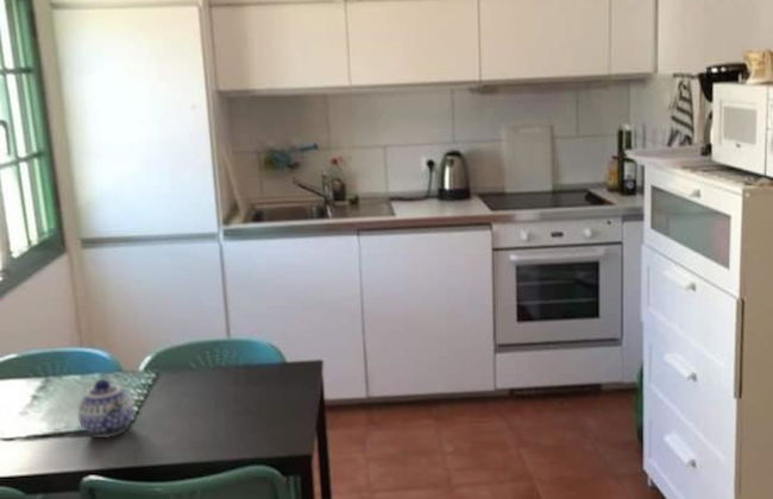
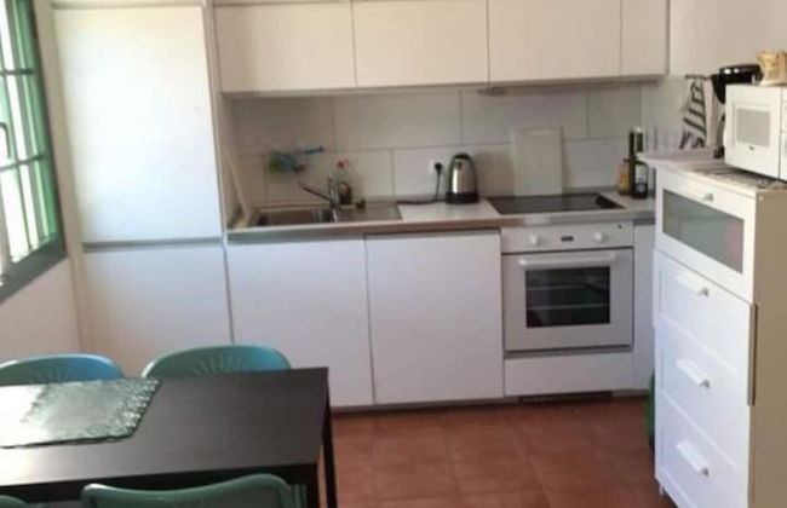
- teapot (105, 405)
